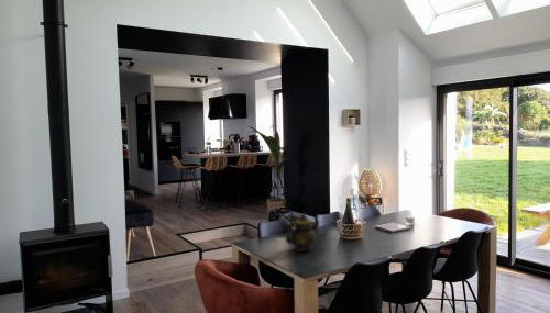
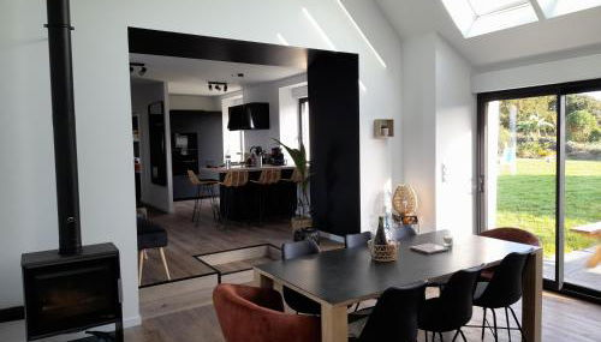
- teapot (302, 231)
